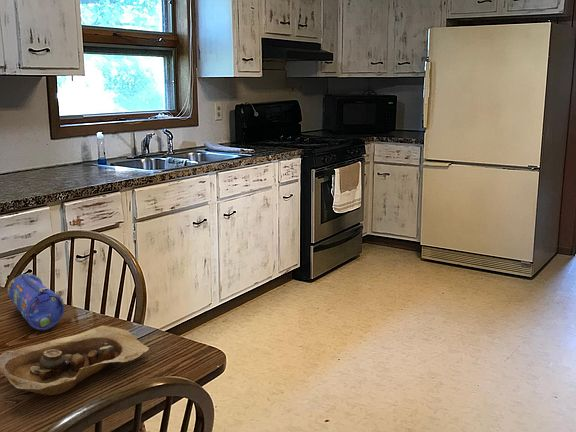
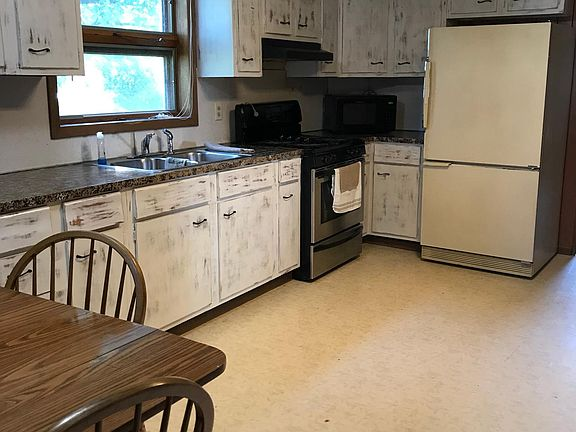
- bowl (76, 359)
- pencil case (34, 299)
